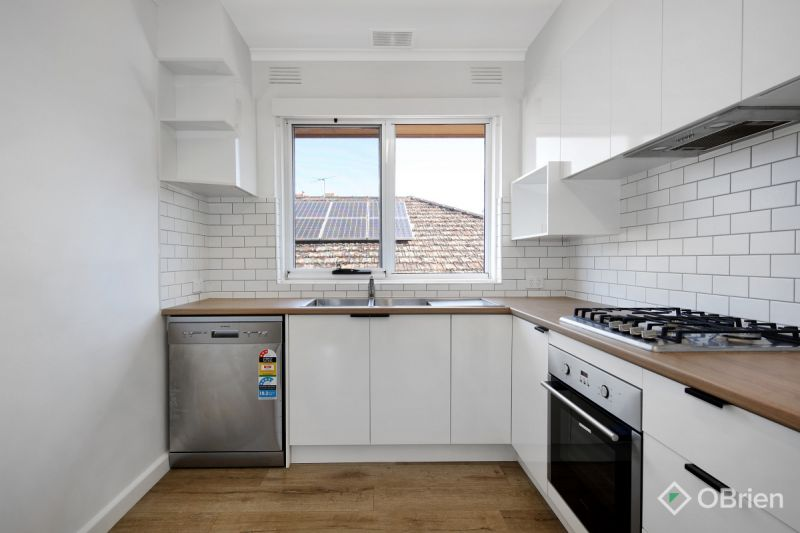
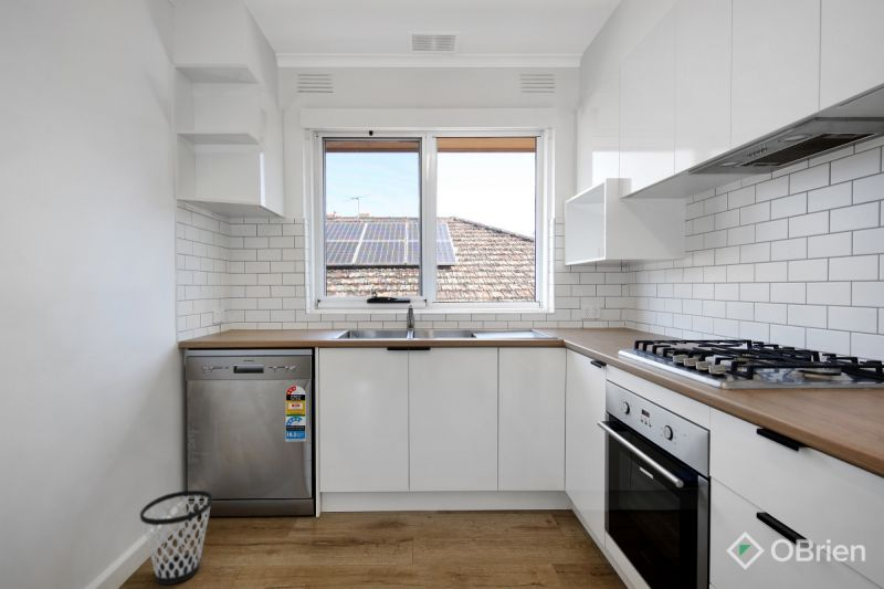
+ wastebasket (177, 538)
